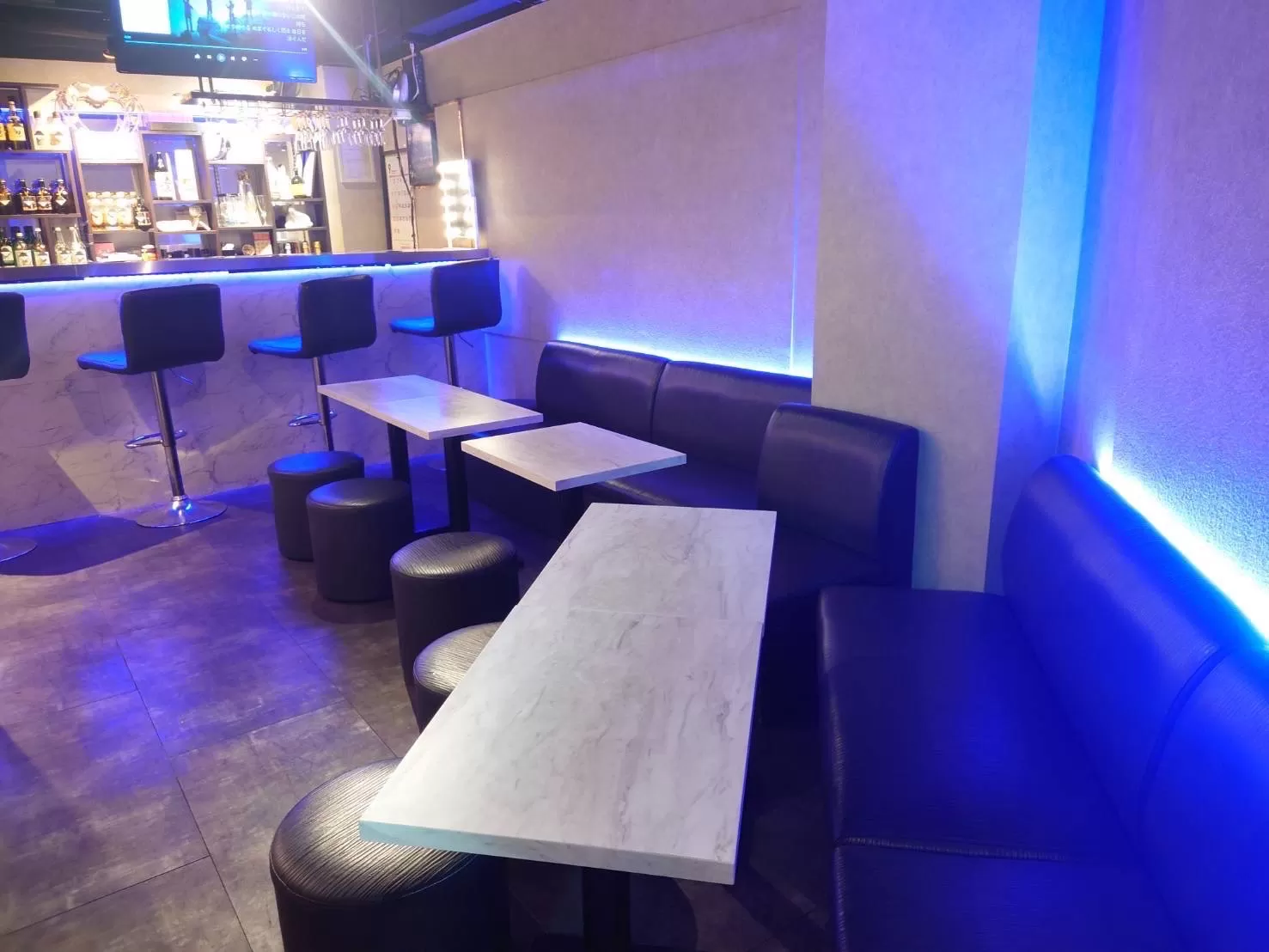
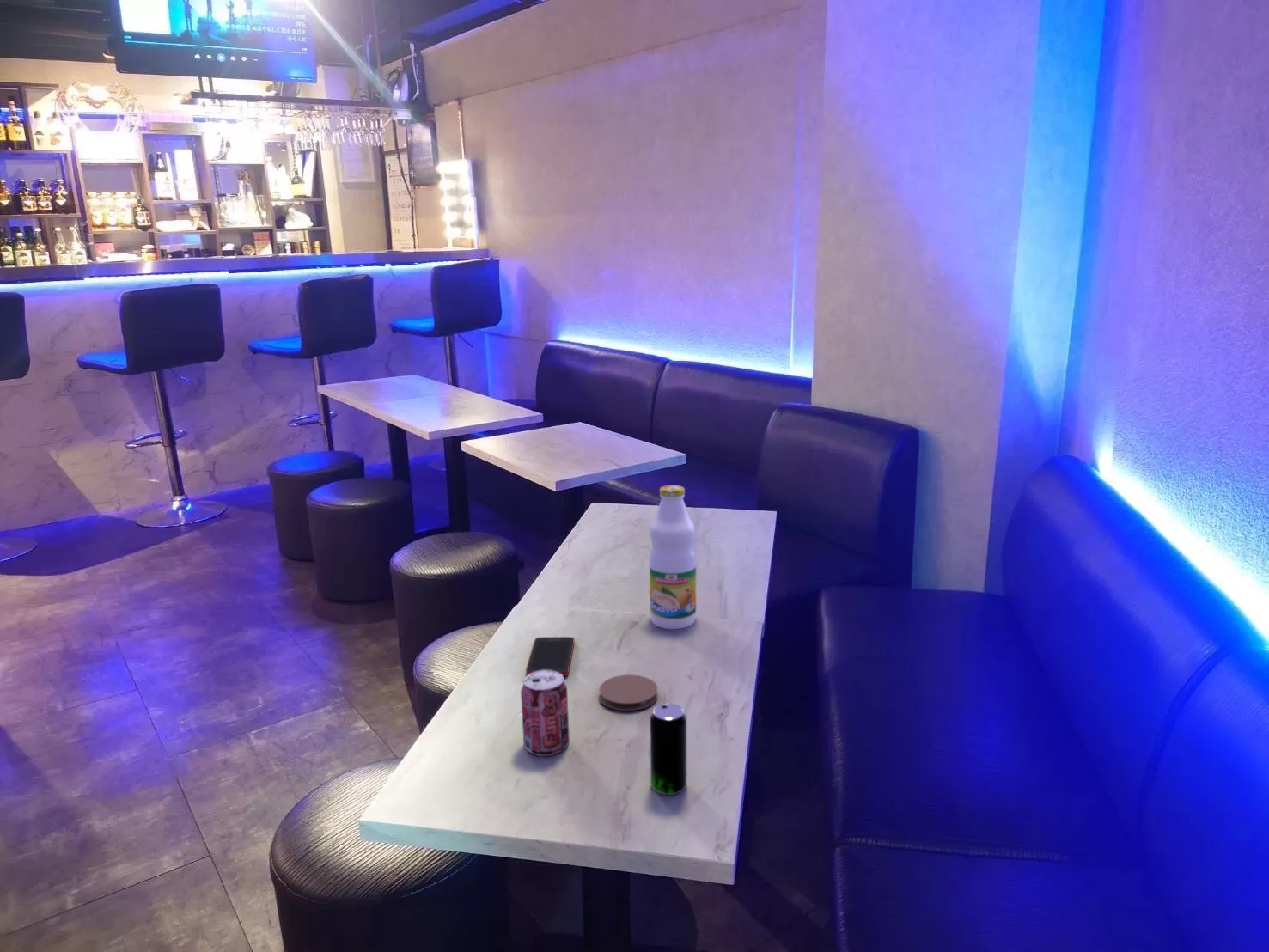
+ coaster (628, 692)
+ cell phone (551, 656)
+ beverage can (545, 711)
+ beverage can (668, 749)
+ bottle (672, 555)
